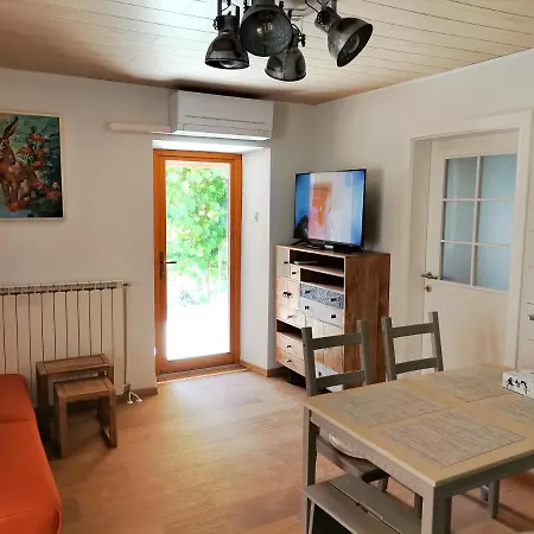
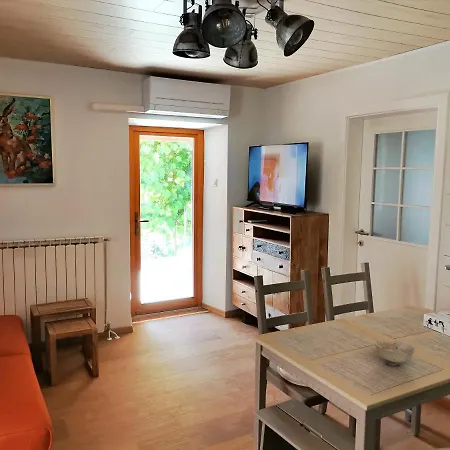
+ bowl (394, 353)
